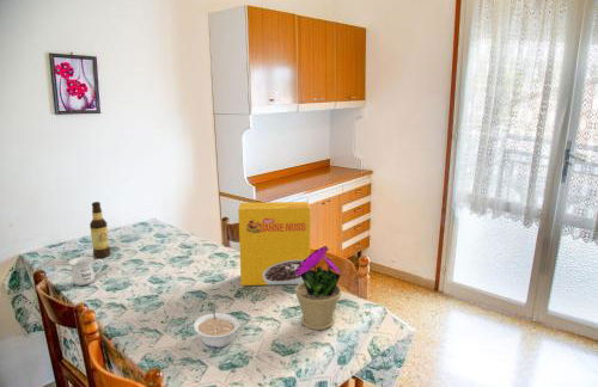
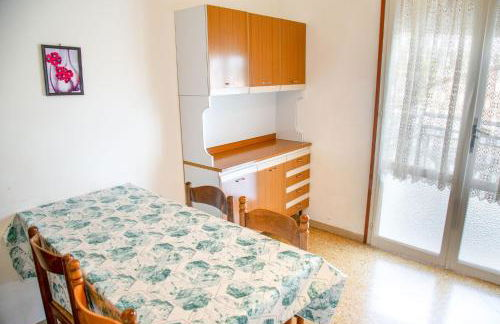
- legume (215, 328)
- mug (87, 270)
- flower pot (317, 285)
- cereal box (275, 242)
- bottle (98, 229)
